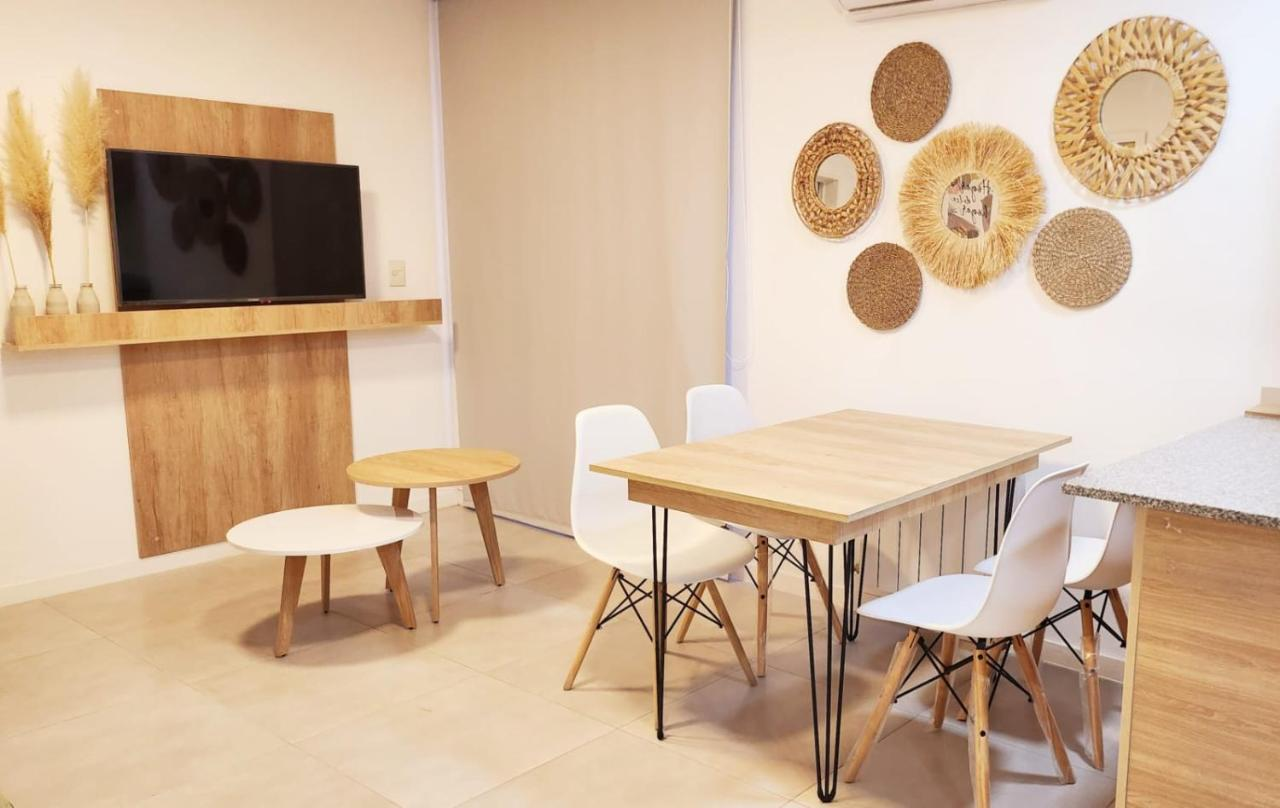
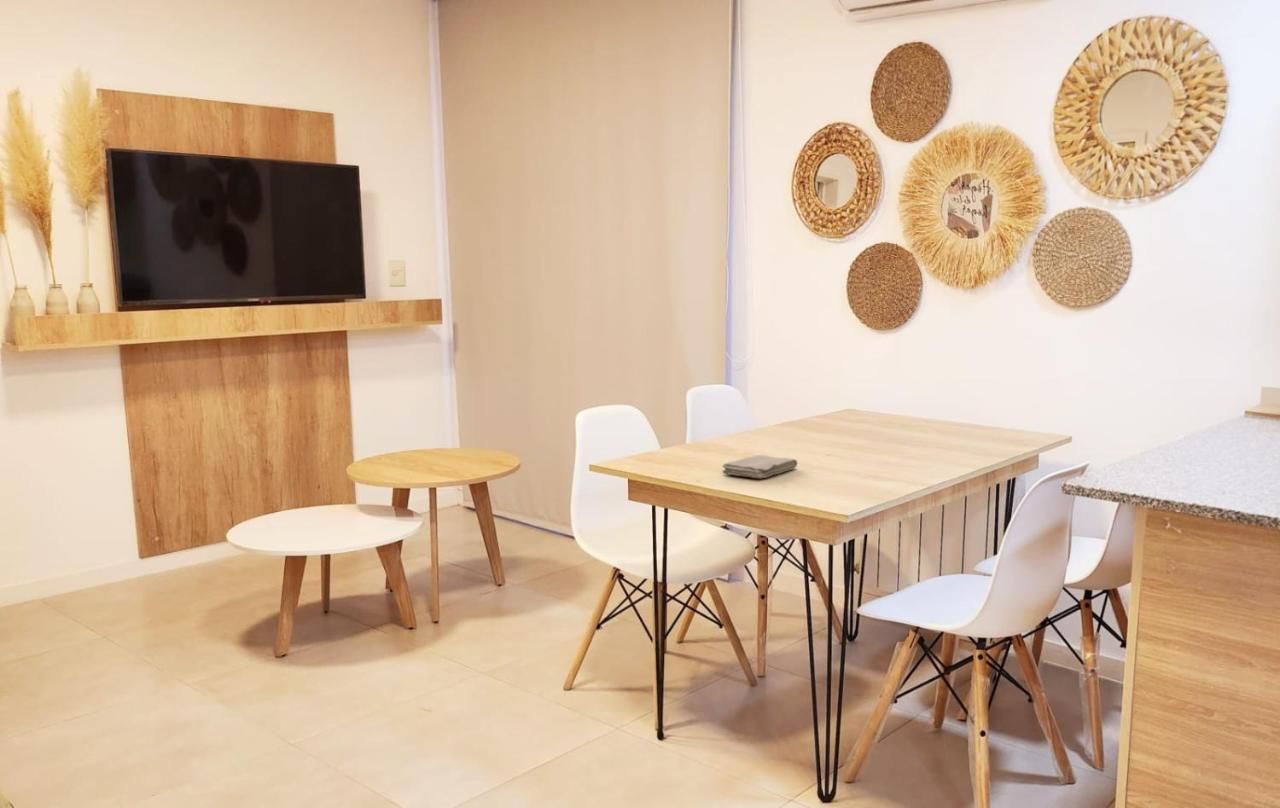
+ washcloth (759, 465)
